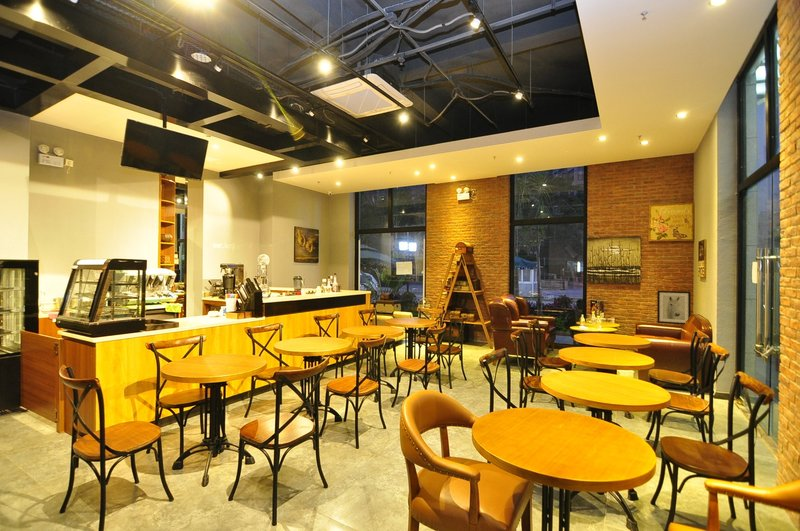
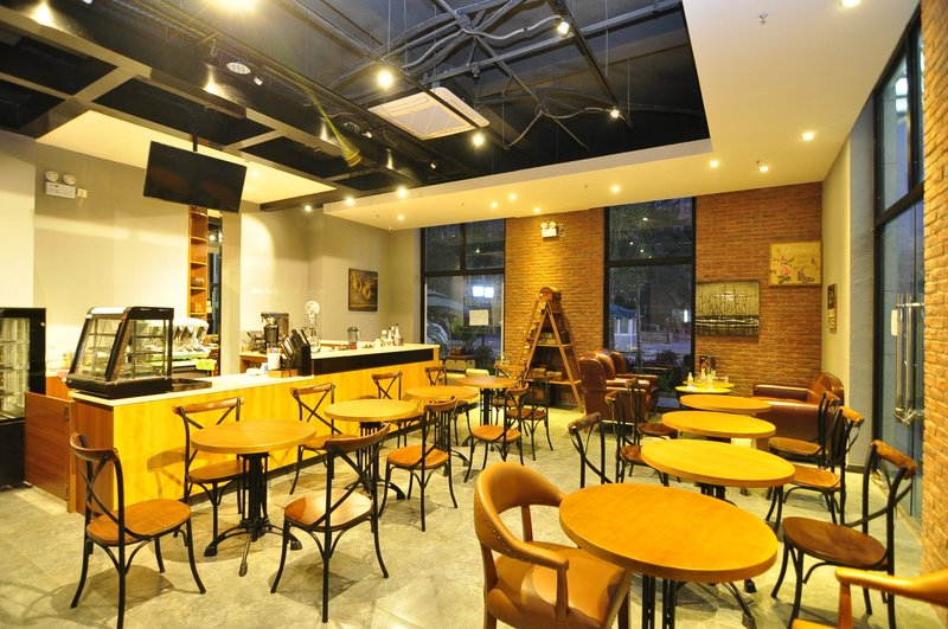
- wall art (673, 307)
